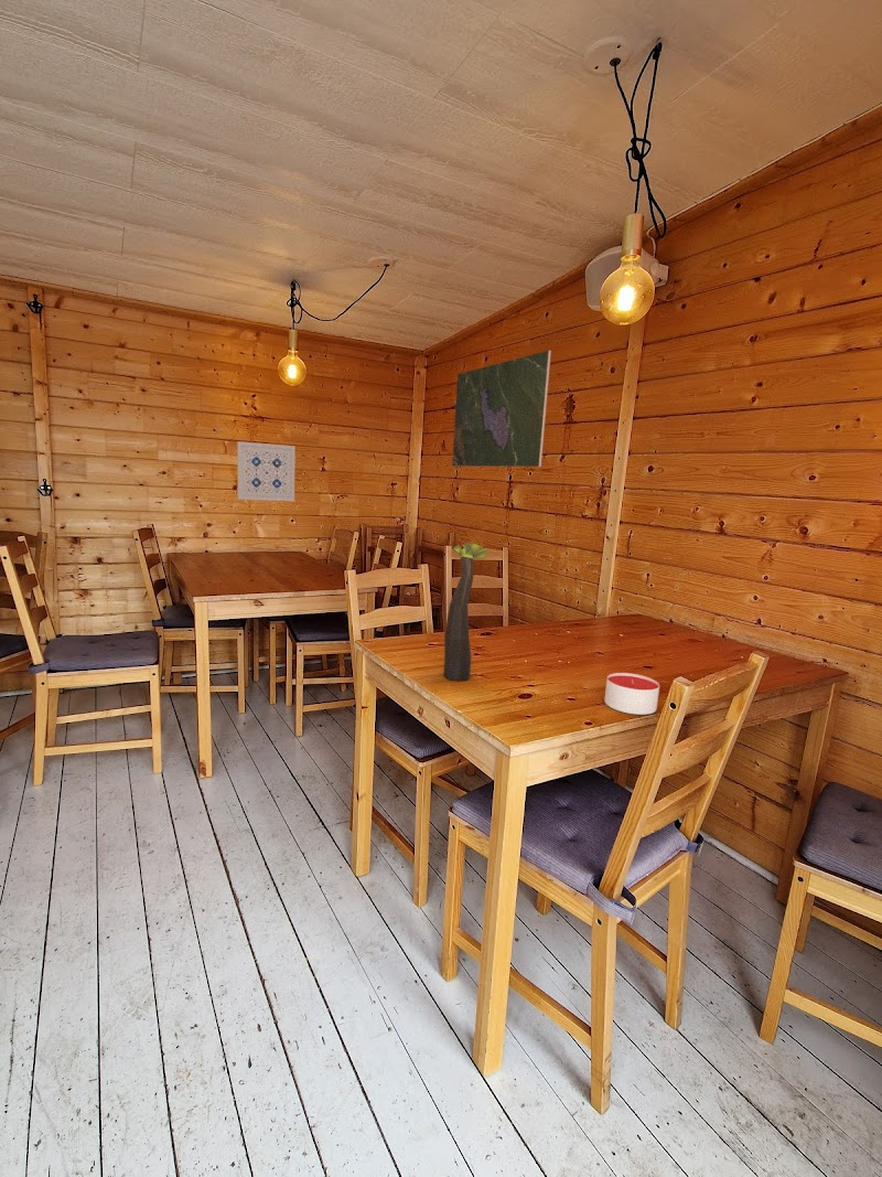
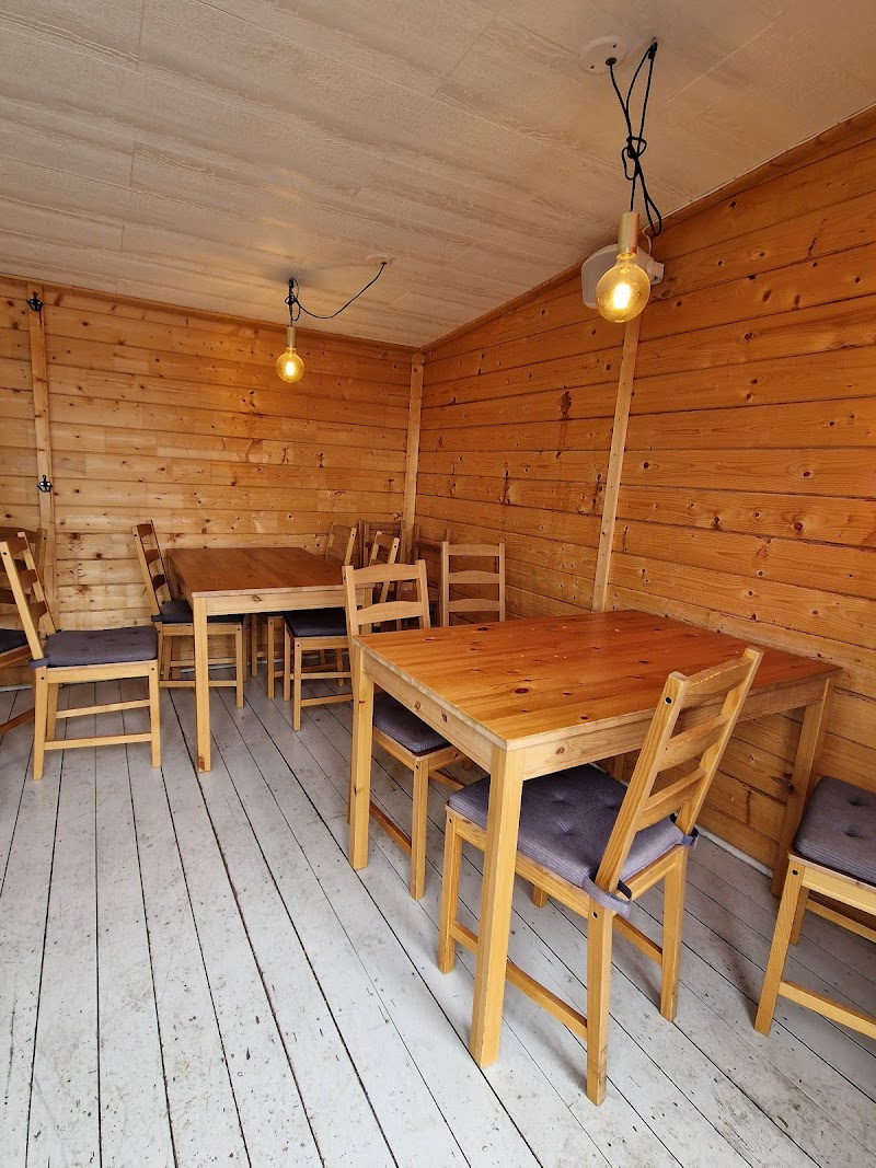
- plant (463, 609)
- wall art (266, 472)
- map (494, 415)
- candle (631, 692)
